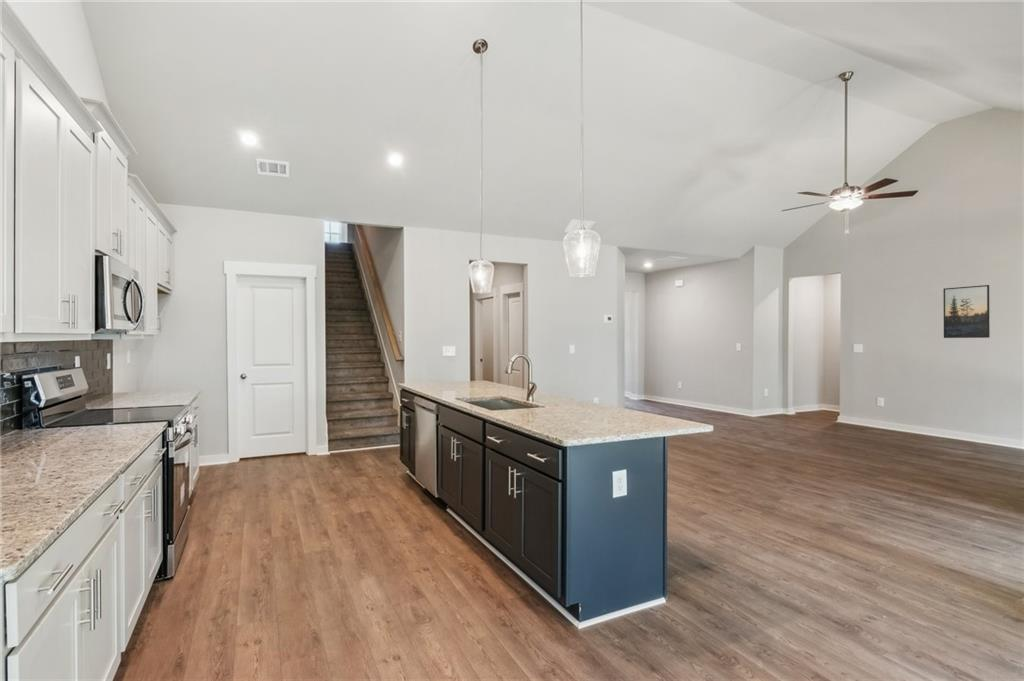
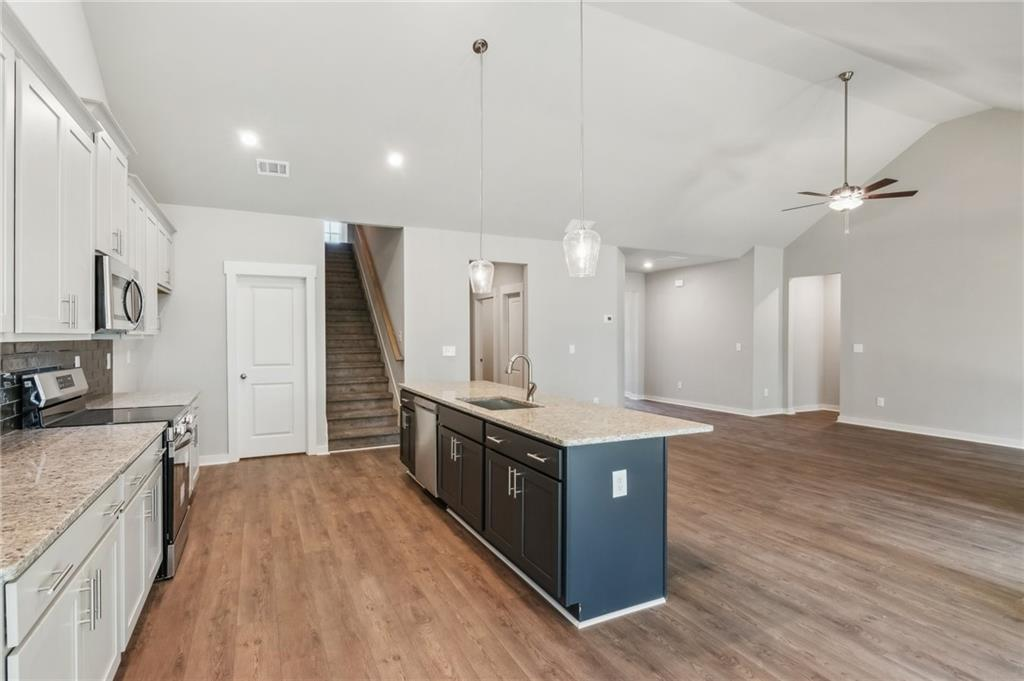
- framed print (965, 312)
